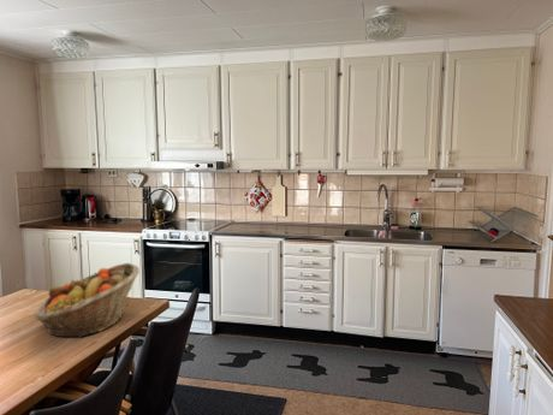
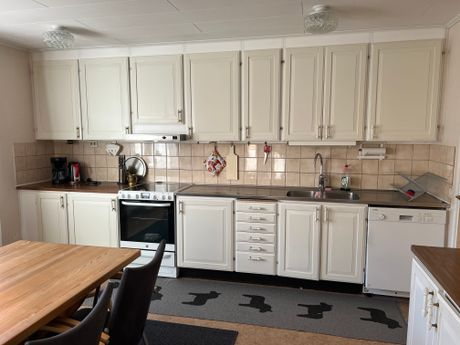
- fruit basket (90, 296)
